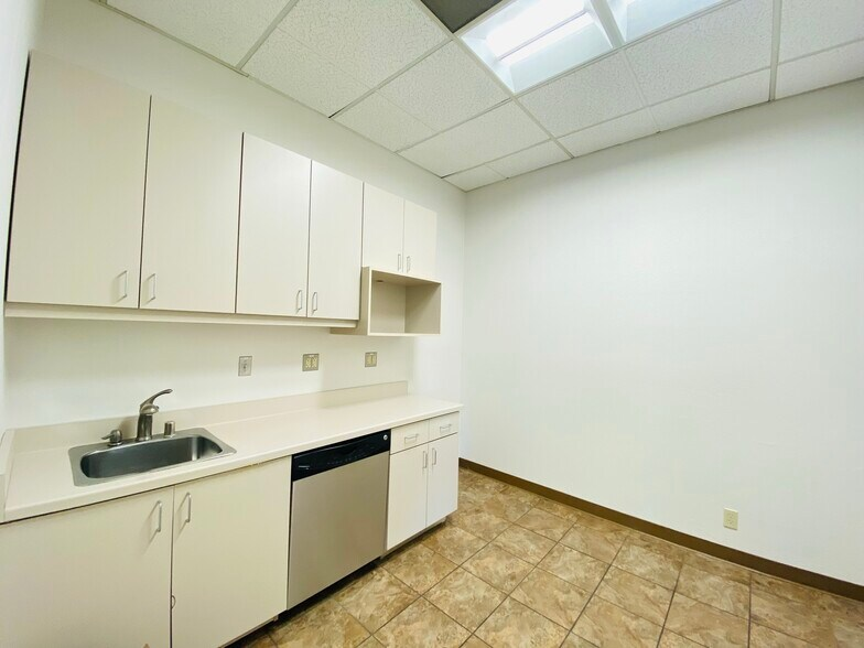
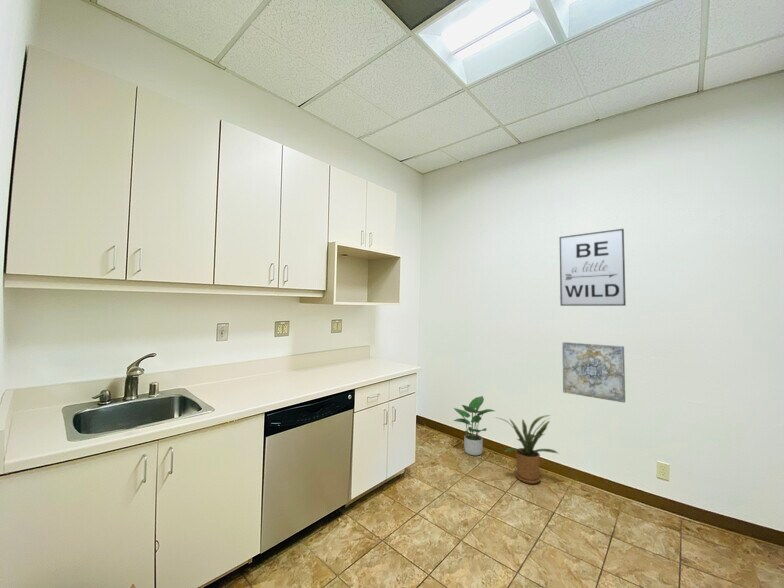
+ potted plant (470, 424)
+ house plant (527, 444)
+ wall art (590, 269)
+ wall art (592, 370)
